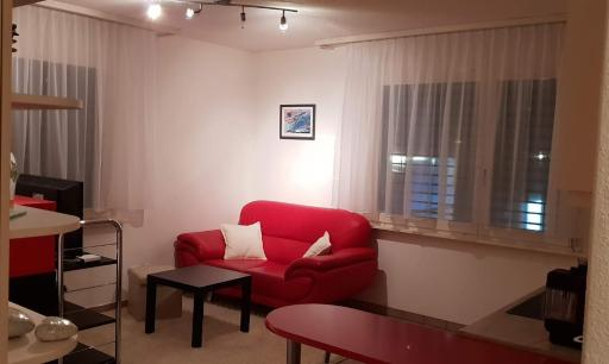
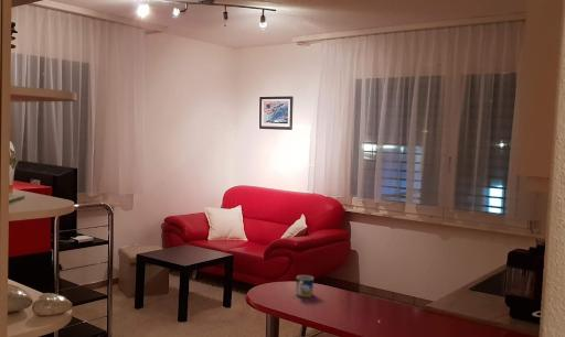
+ mug (302, 286)
